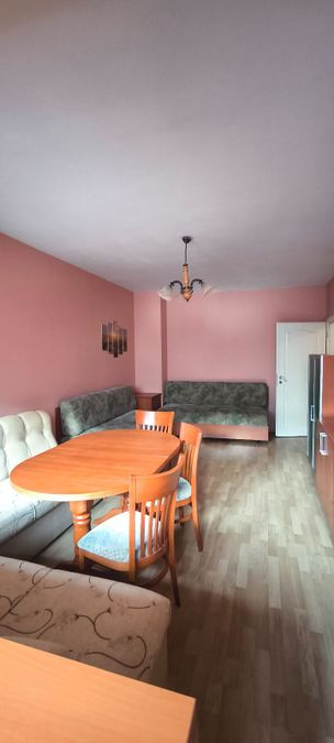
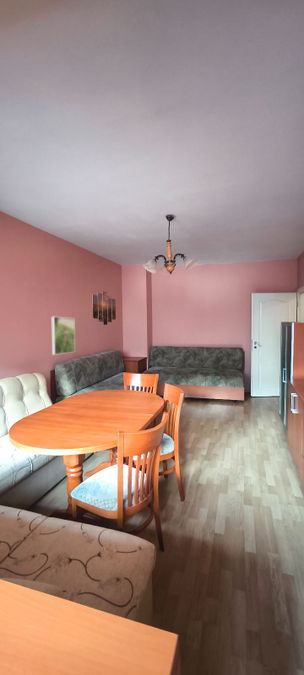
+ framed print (64, 335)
